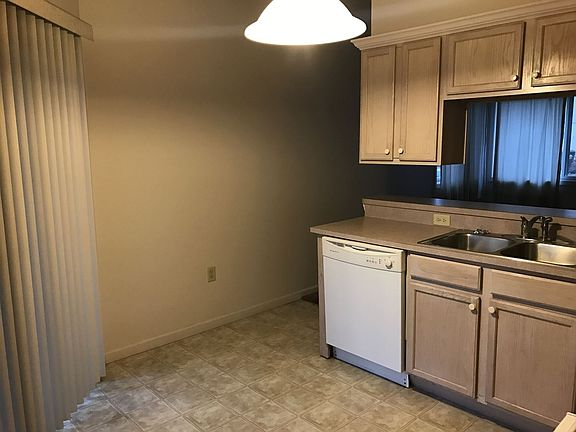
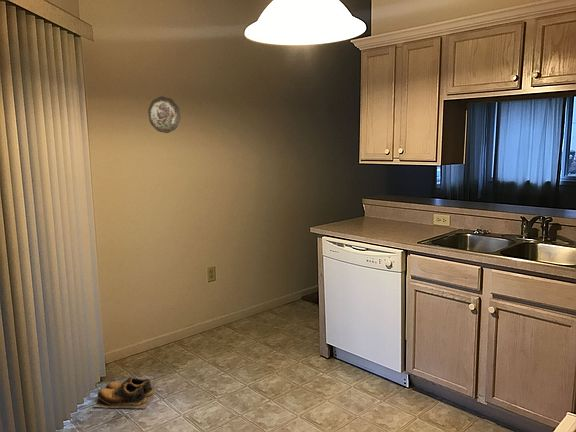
+ shoes (125, 389)
+ decorative plate (163, 115)
